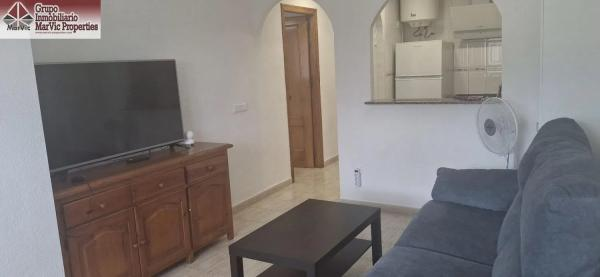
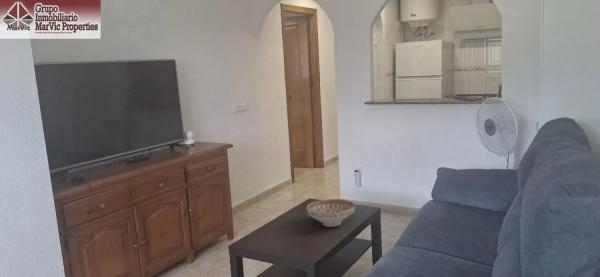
+ decorative bowl (331, 214)
